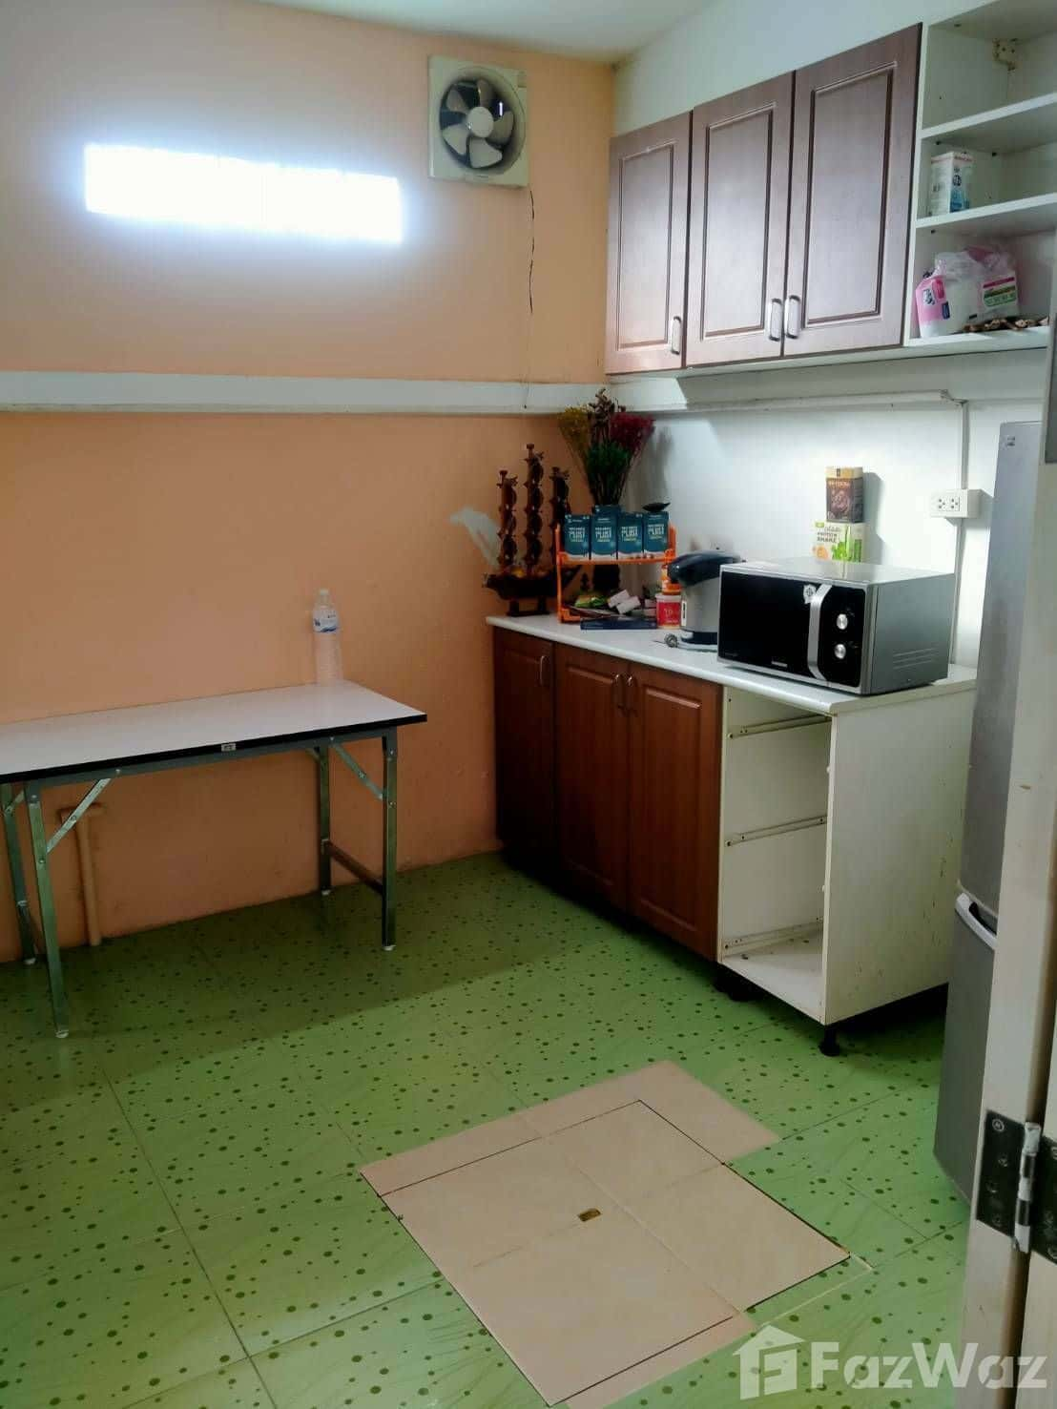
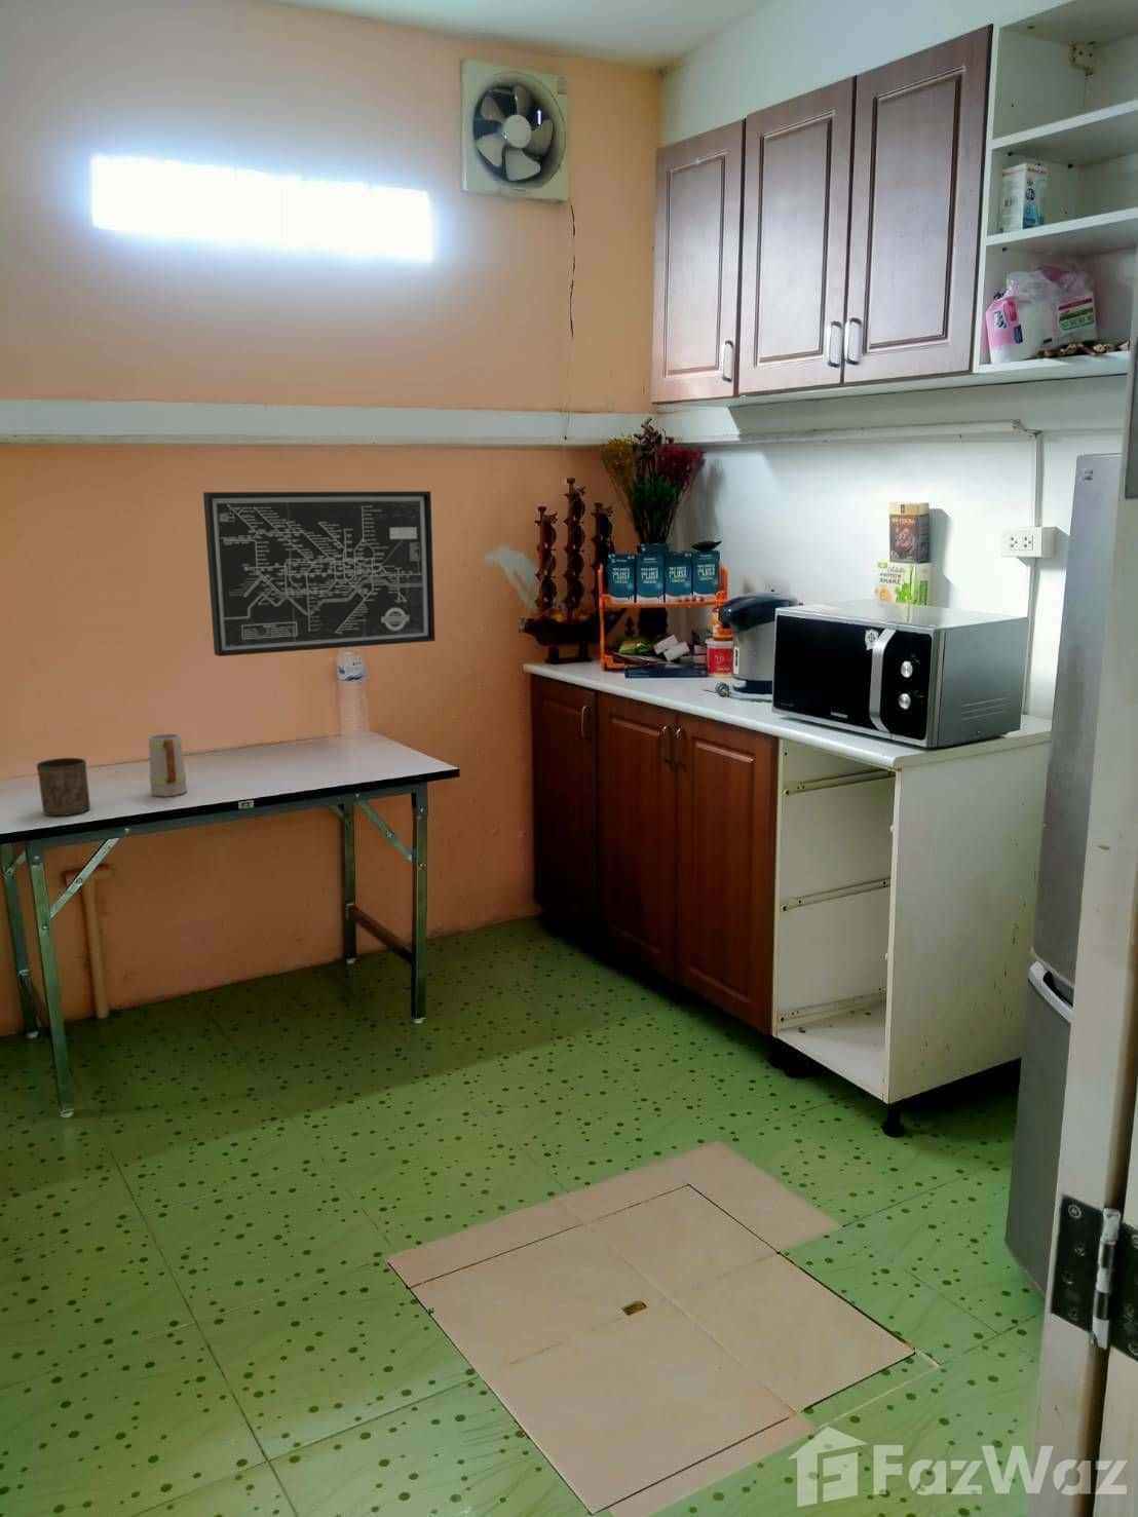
+ wall art (325, 570)
+ cup (63, 787)
+ mug (167, 765)
